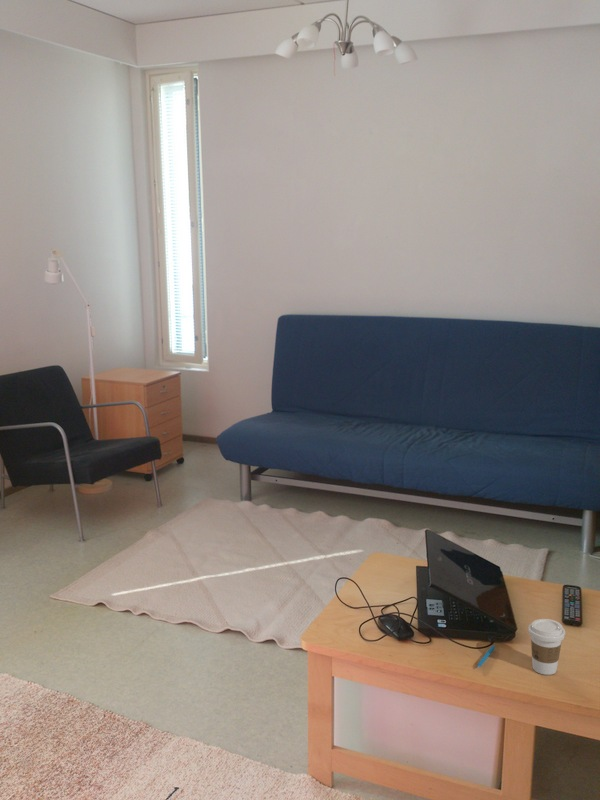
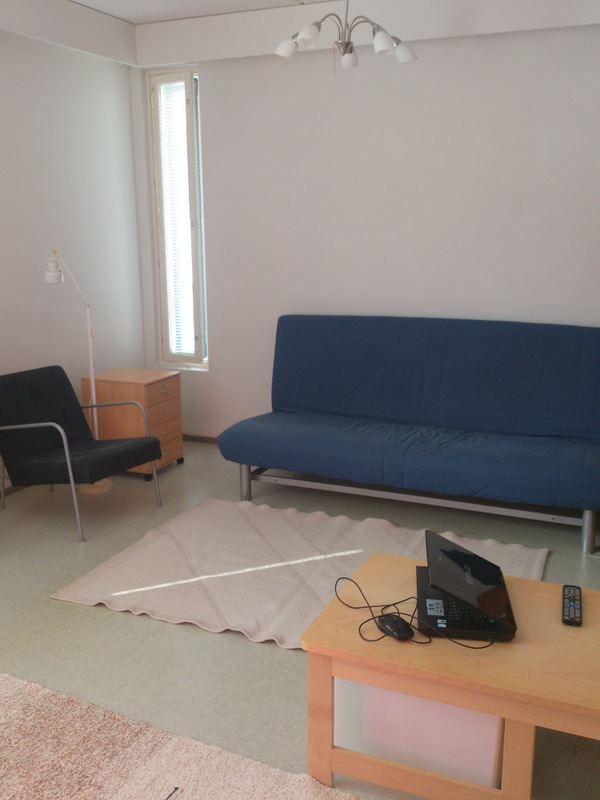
- pen (486, 655)
- coffee cup (545, 647)
